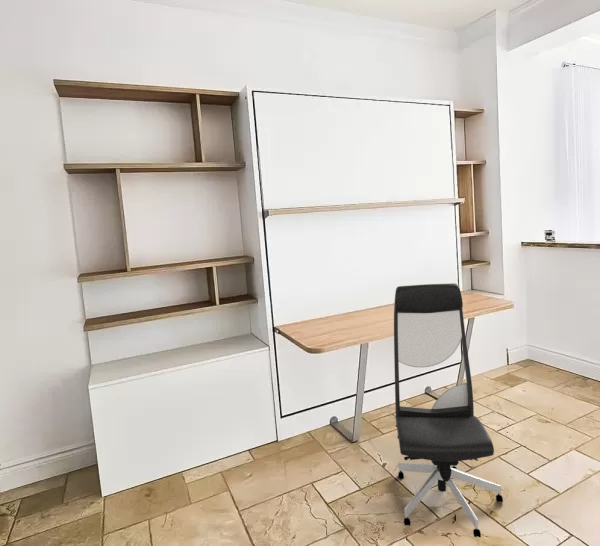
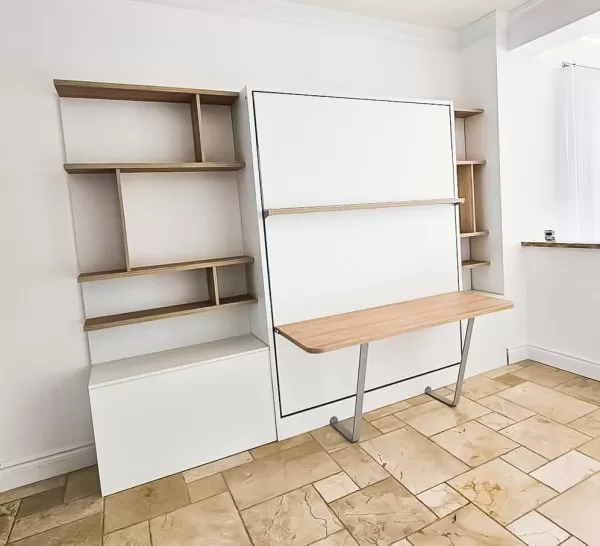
- office chair (446, 398)
